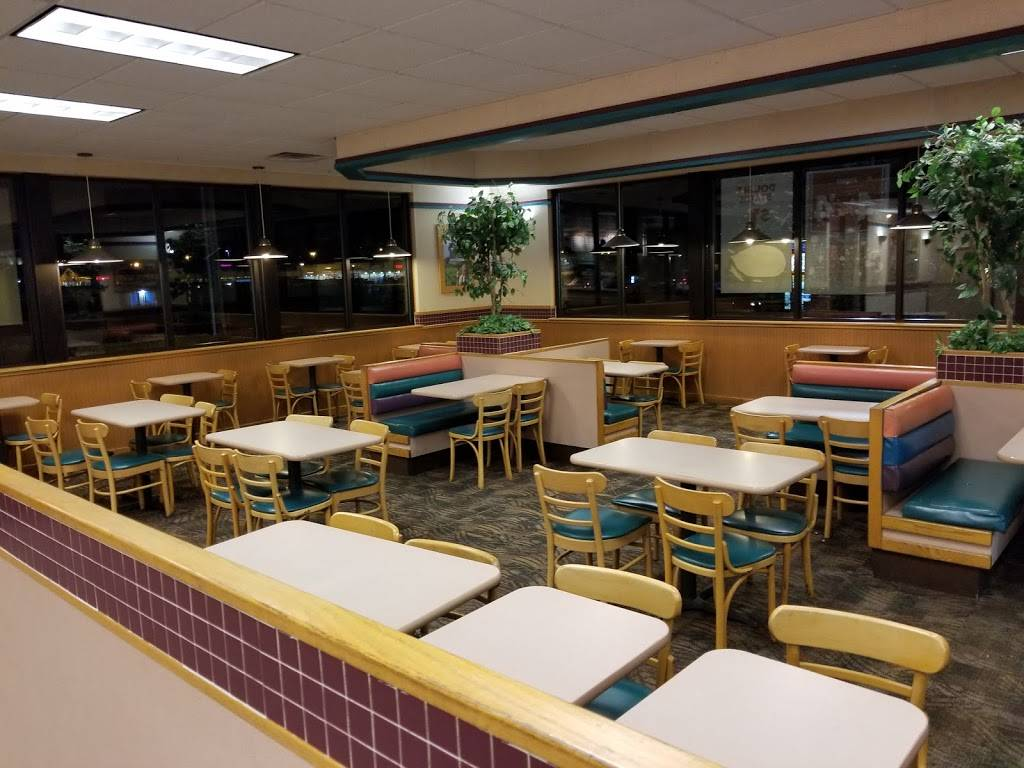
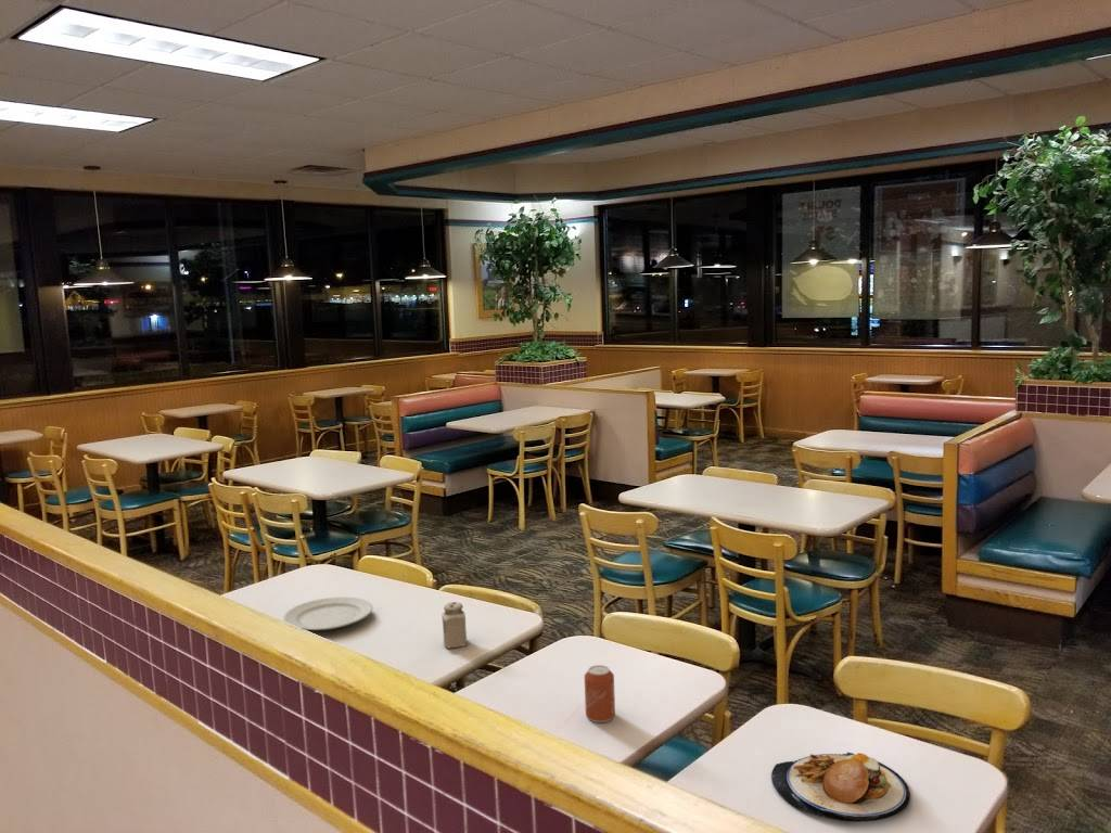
+ can (599, 693)
+ plate (839, 766)
+ chinaware (329, 615)
+ salt shaker (454, 624)
